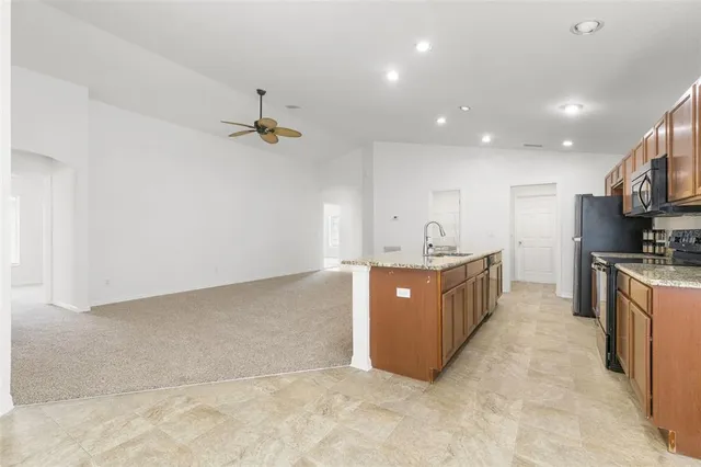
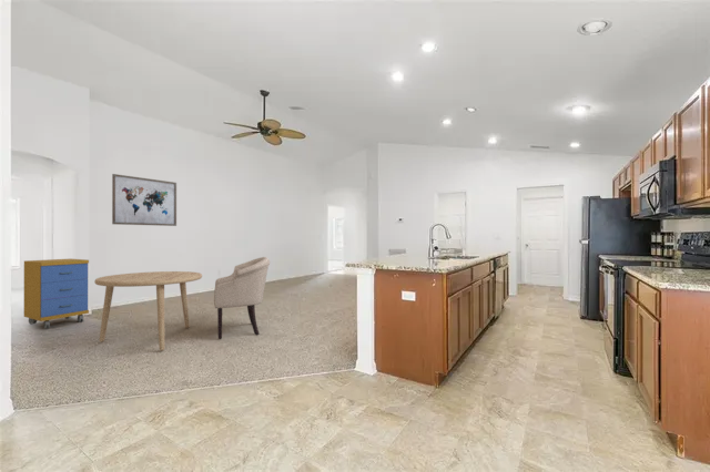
+ storage cabinet (57, 291)
+ chair (242, 294)
+ wall art (146, 202)
+ dining table (158, 307)
